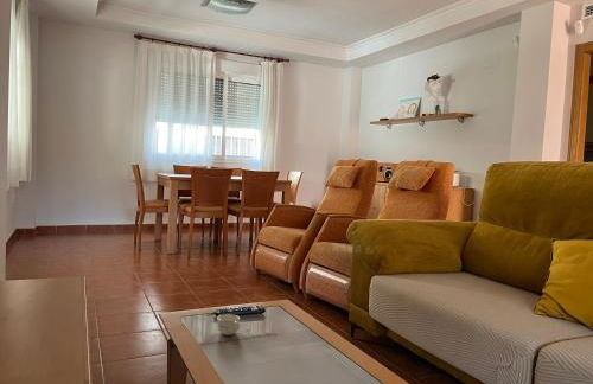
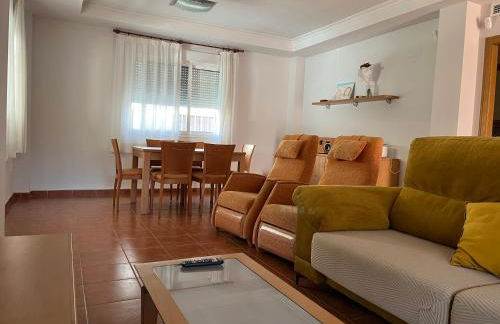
- cup (229, 326)
